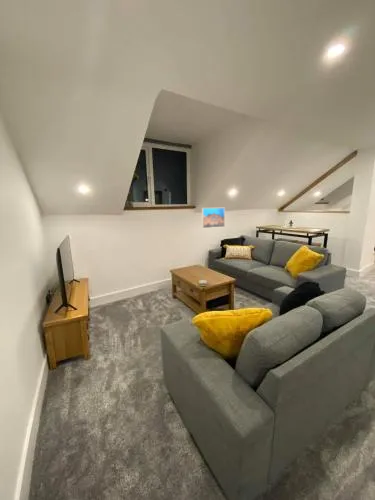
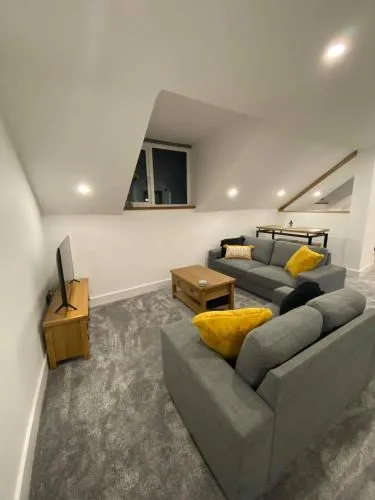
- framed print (213, 217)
